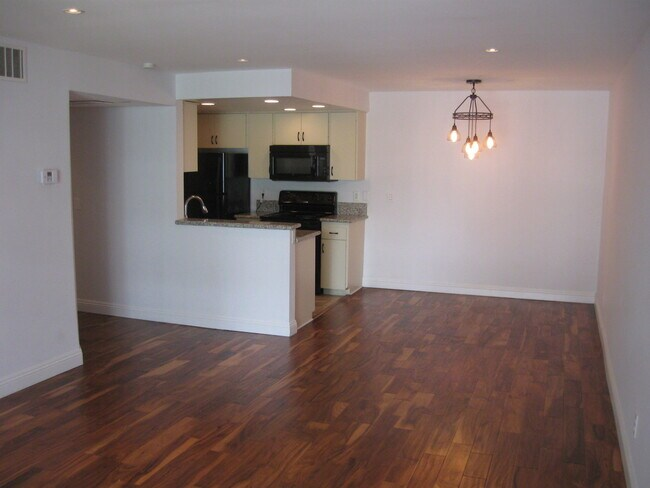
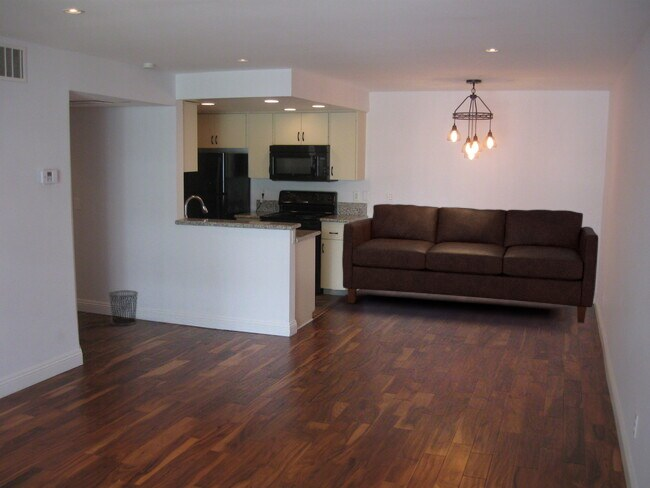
+ waste bin (123, 307)
+ sofa (467, 256)
